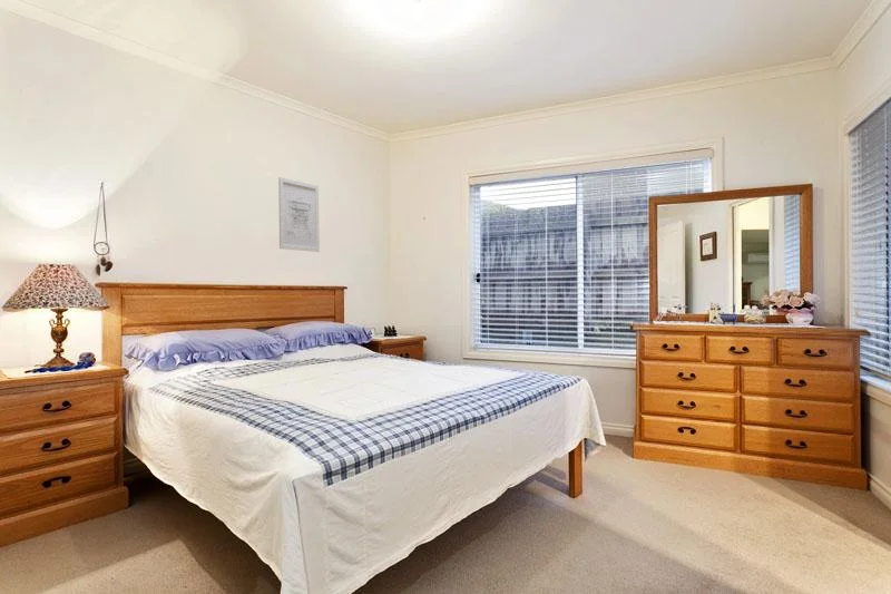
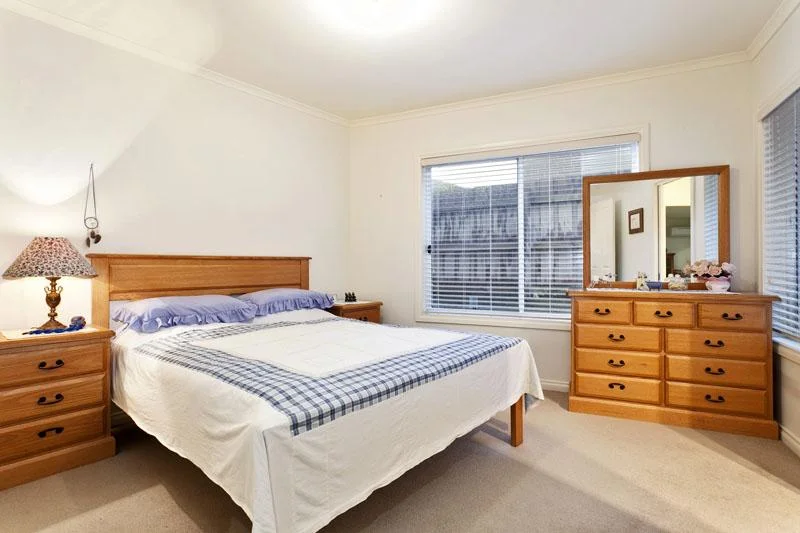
- wall art (300, 215)
